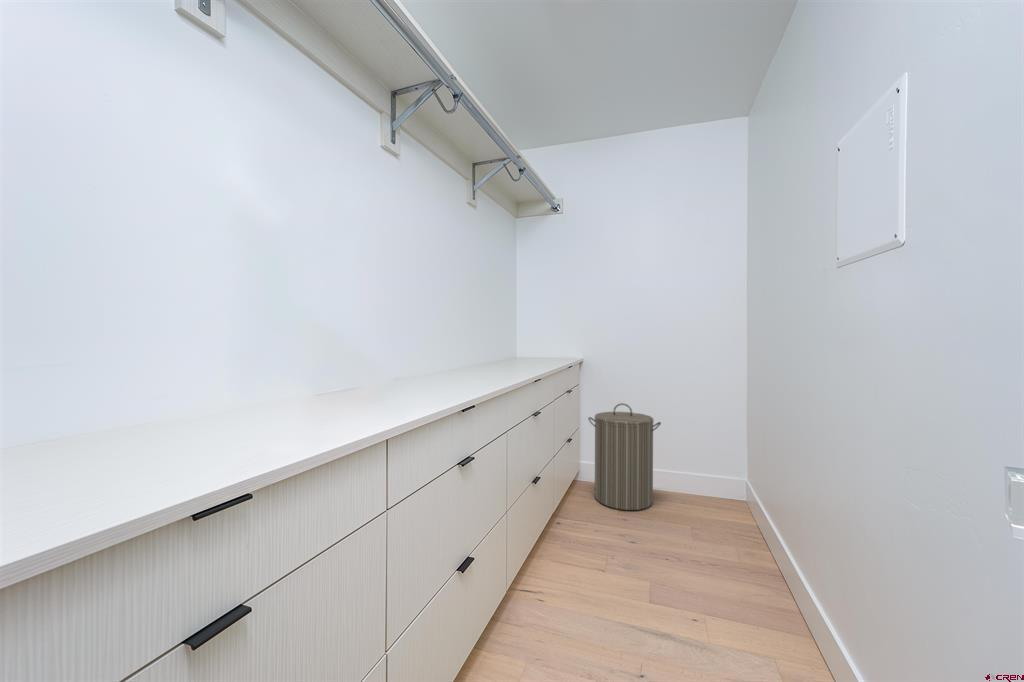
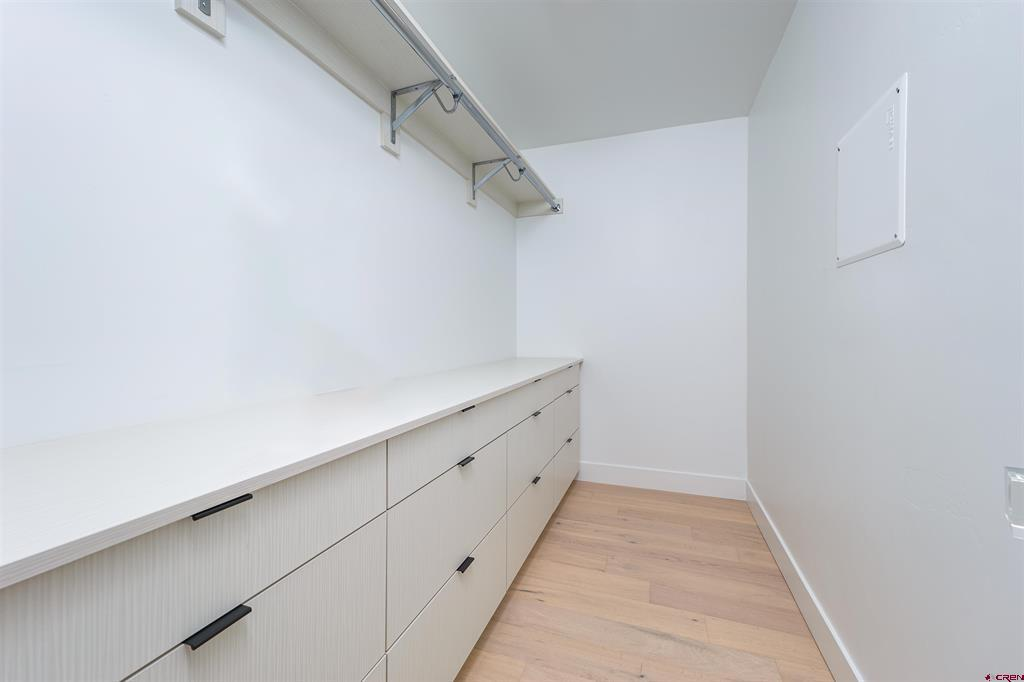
- laundry hamper (623, 451)
